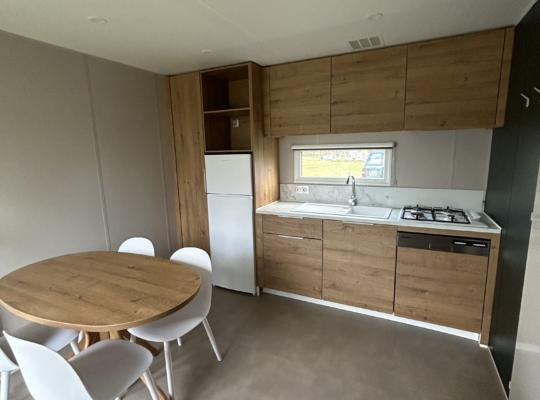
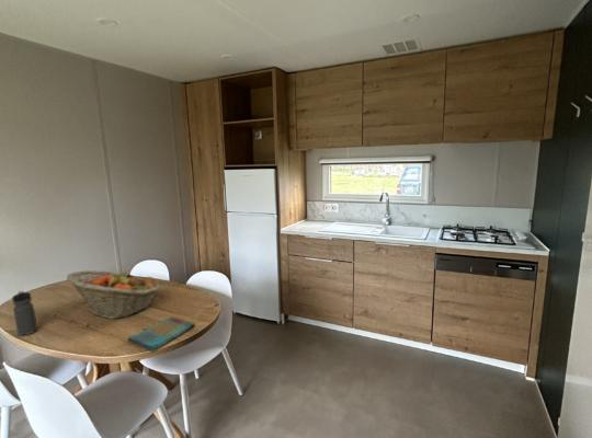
+ water bottle (24, 311)
+ fruit basket (115, 288)
+ dish towel (162, 331)
